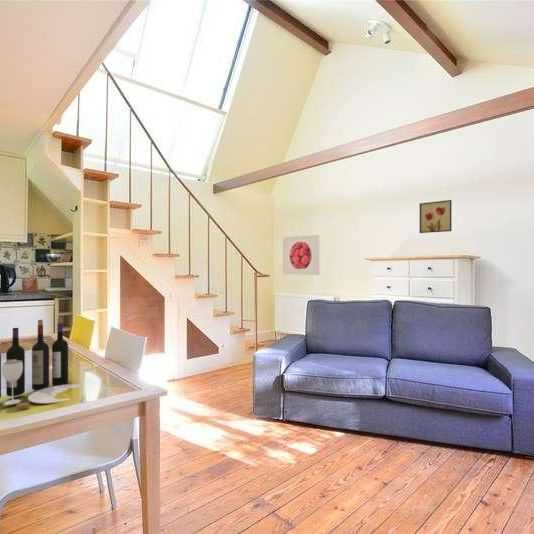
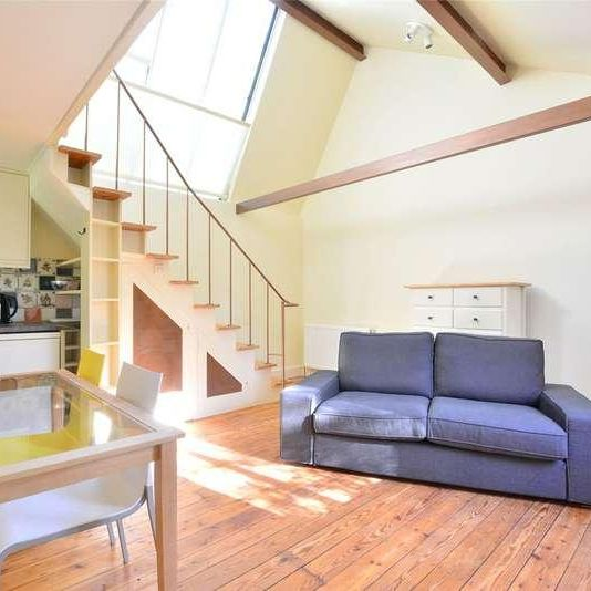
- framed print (300, 255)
- wall art (435, 217)
- wine bottle (40, 360)
